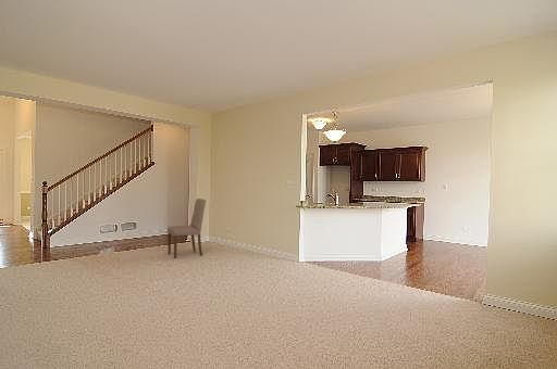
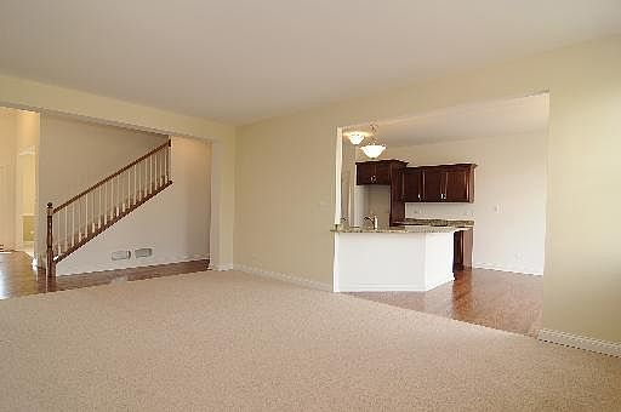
- dining chair (185, 227)
